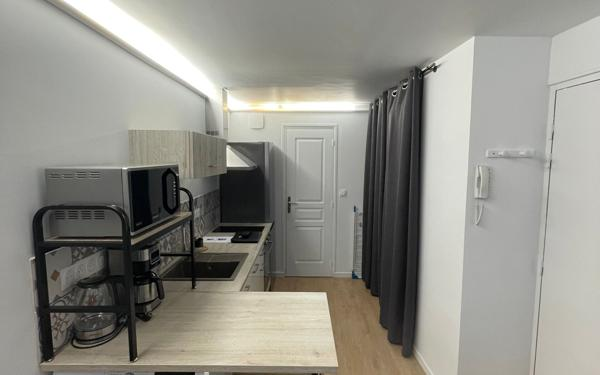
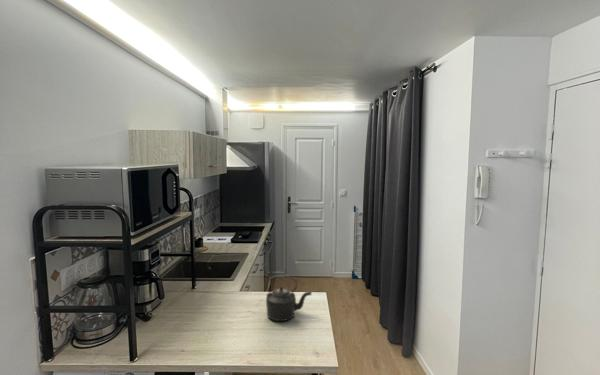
+ kettle (288, 294)
